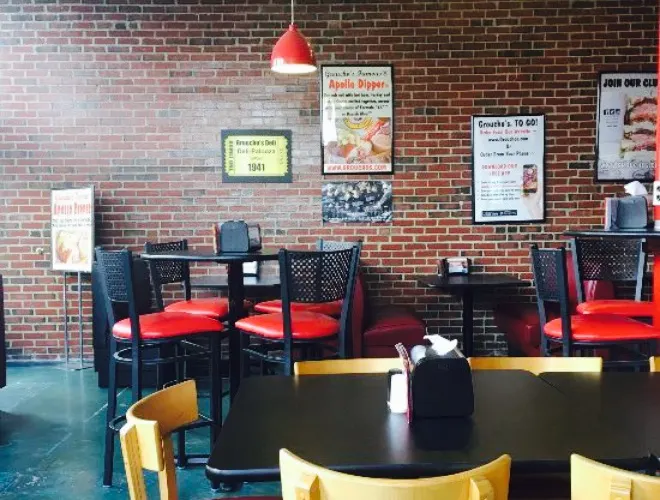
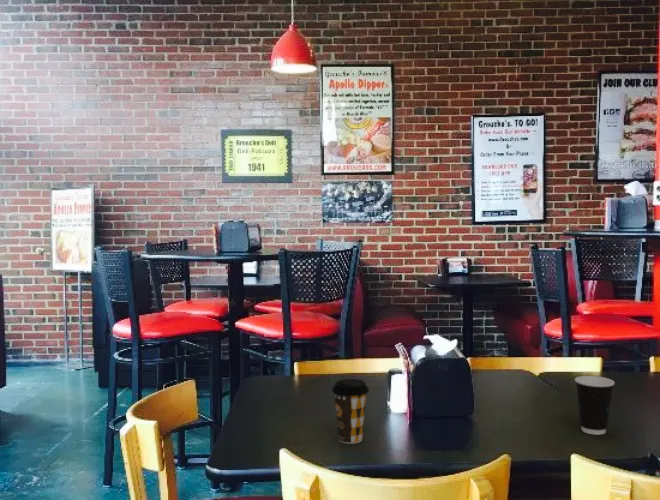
+ coffee cup (350, 411)
+ dixie cup (594, 405)
